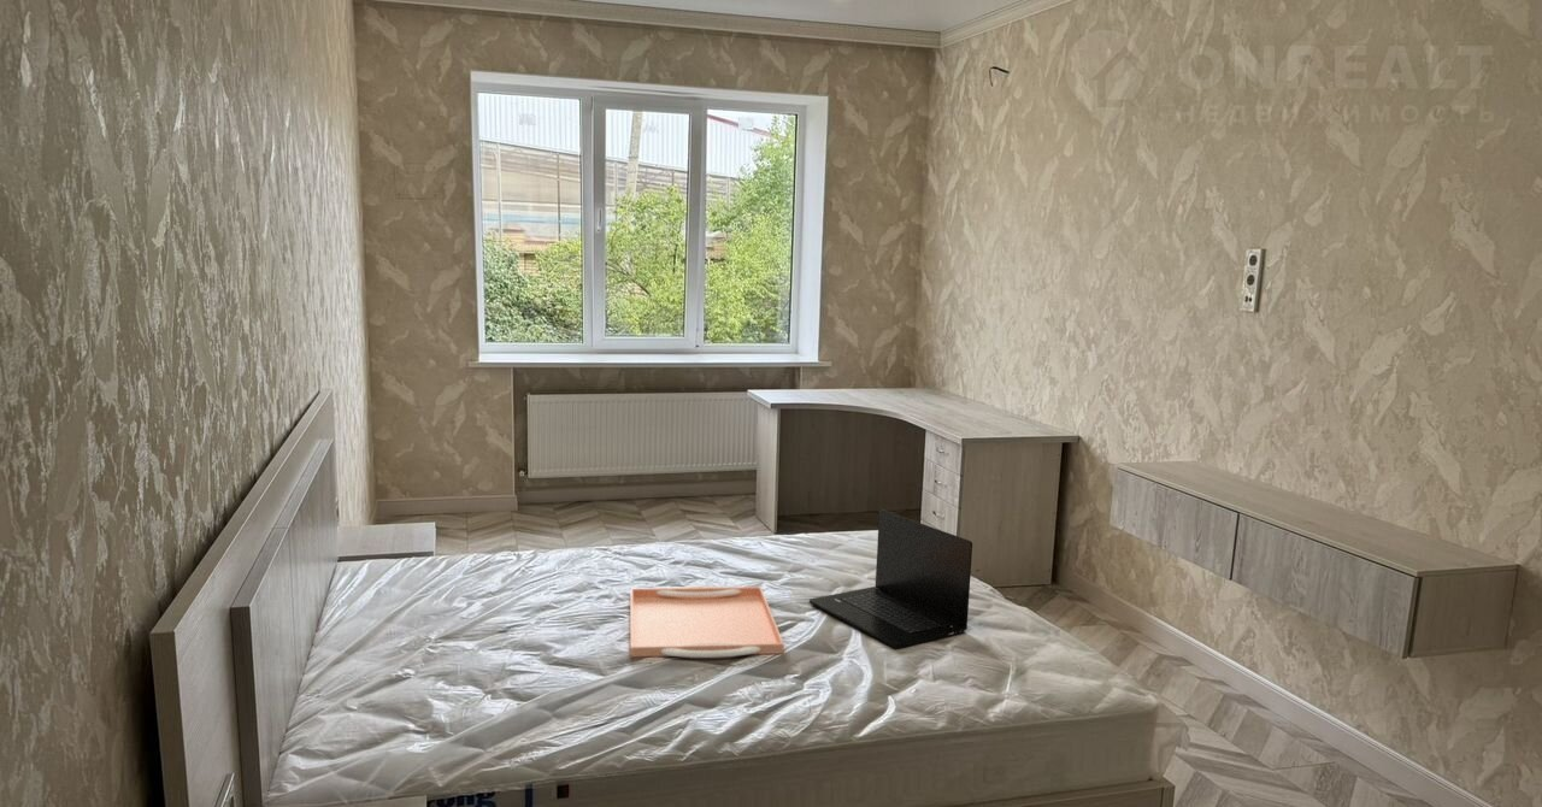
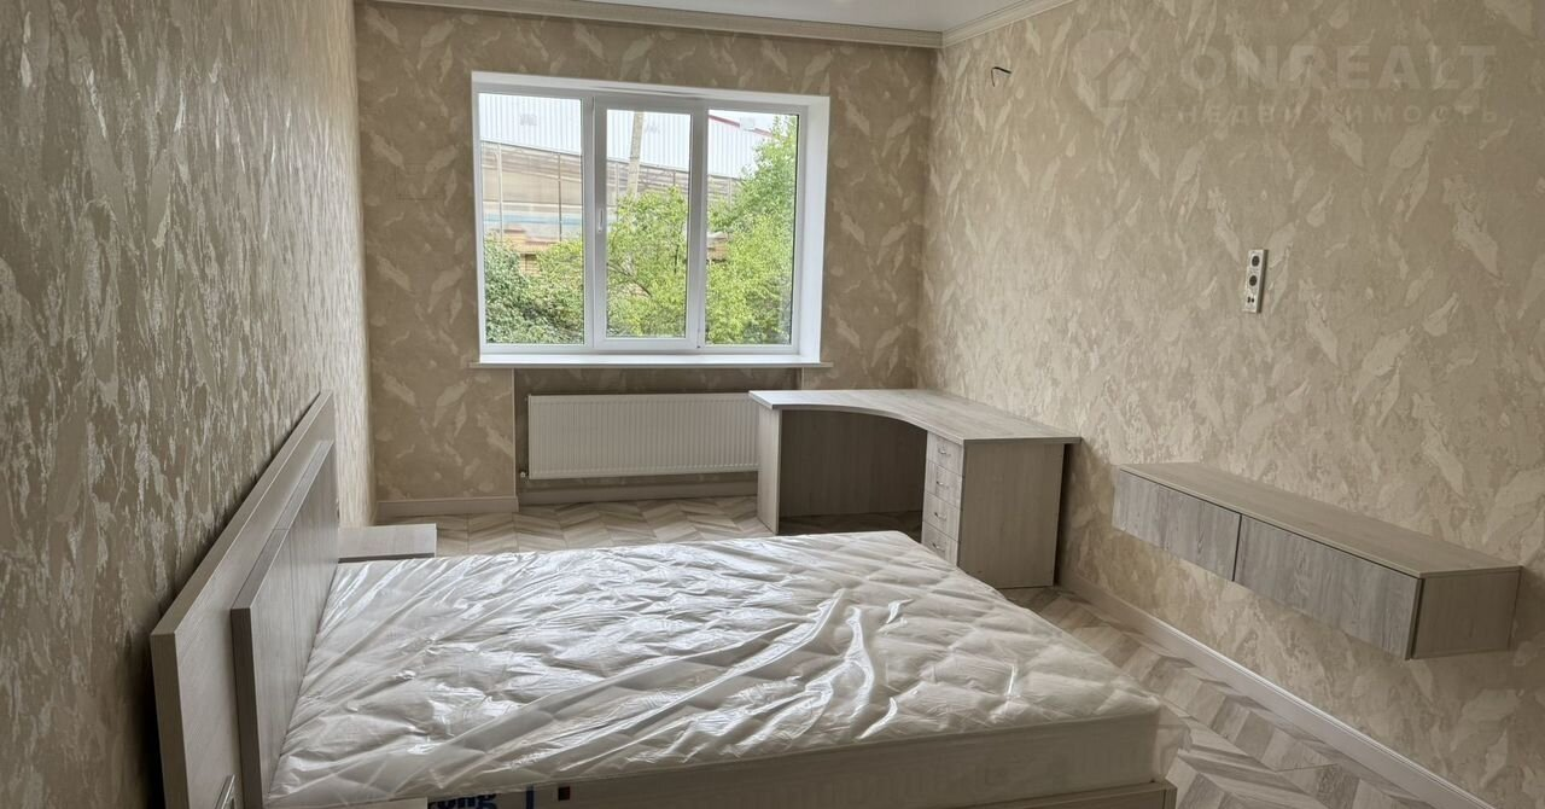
- laptop (887, 573)
- serving tray (701, 618)
